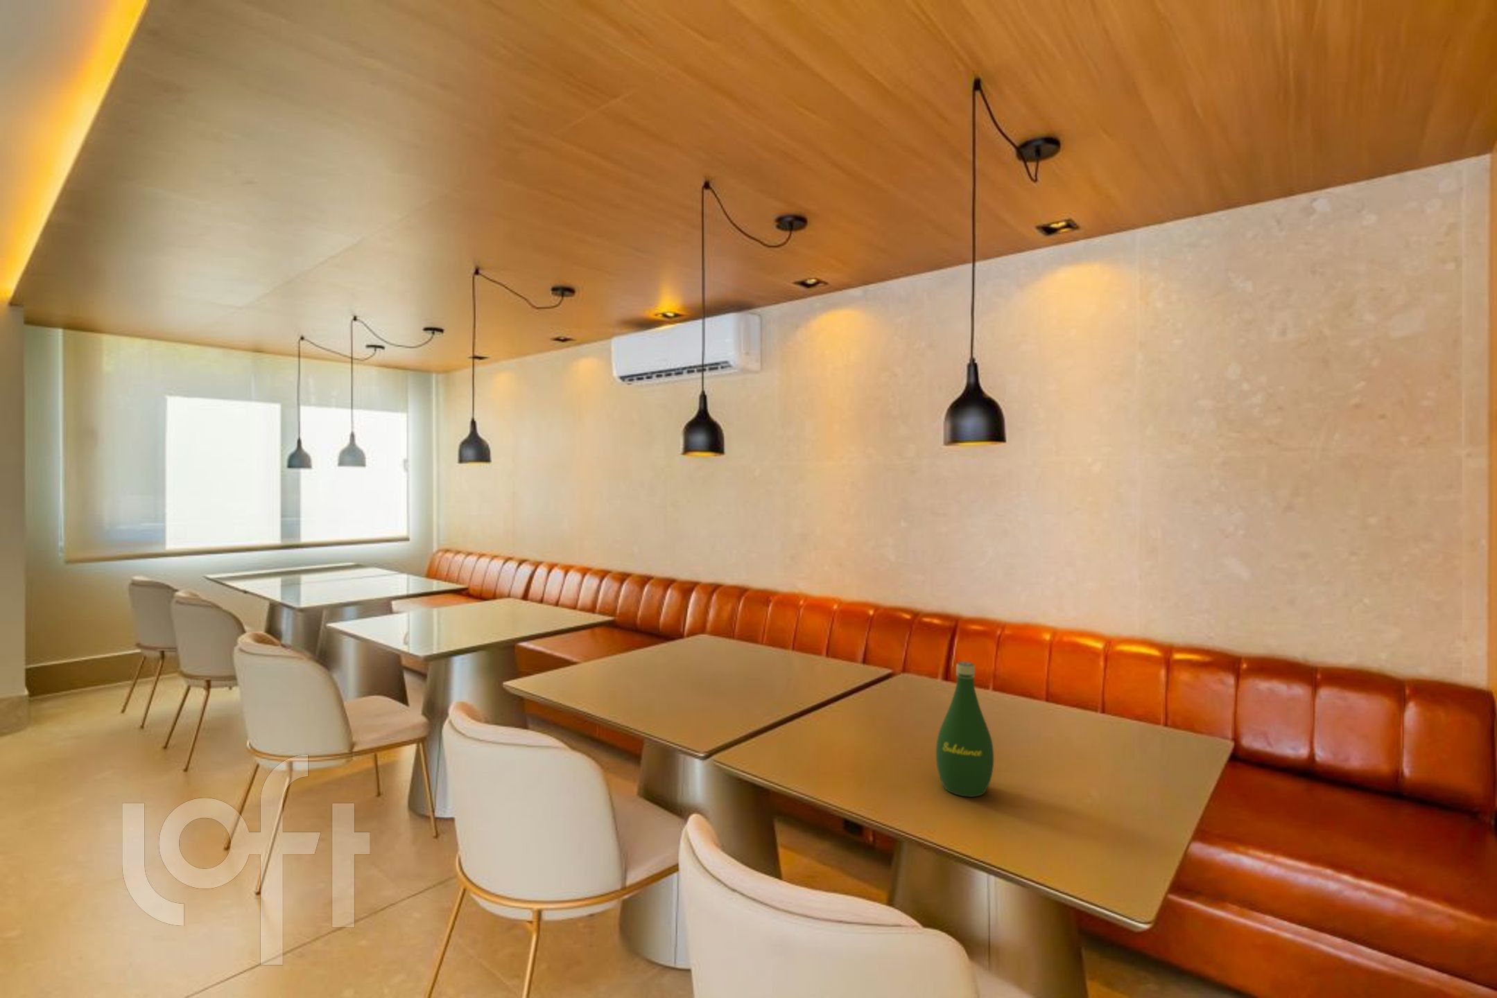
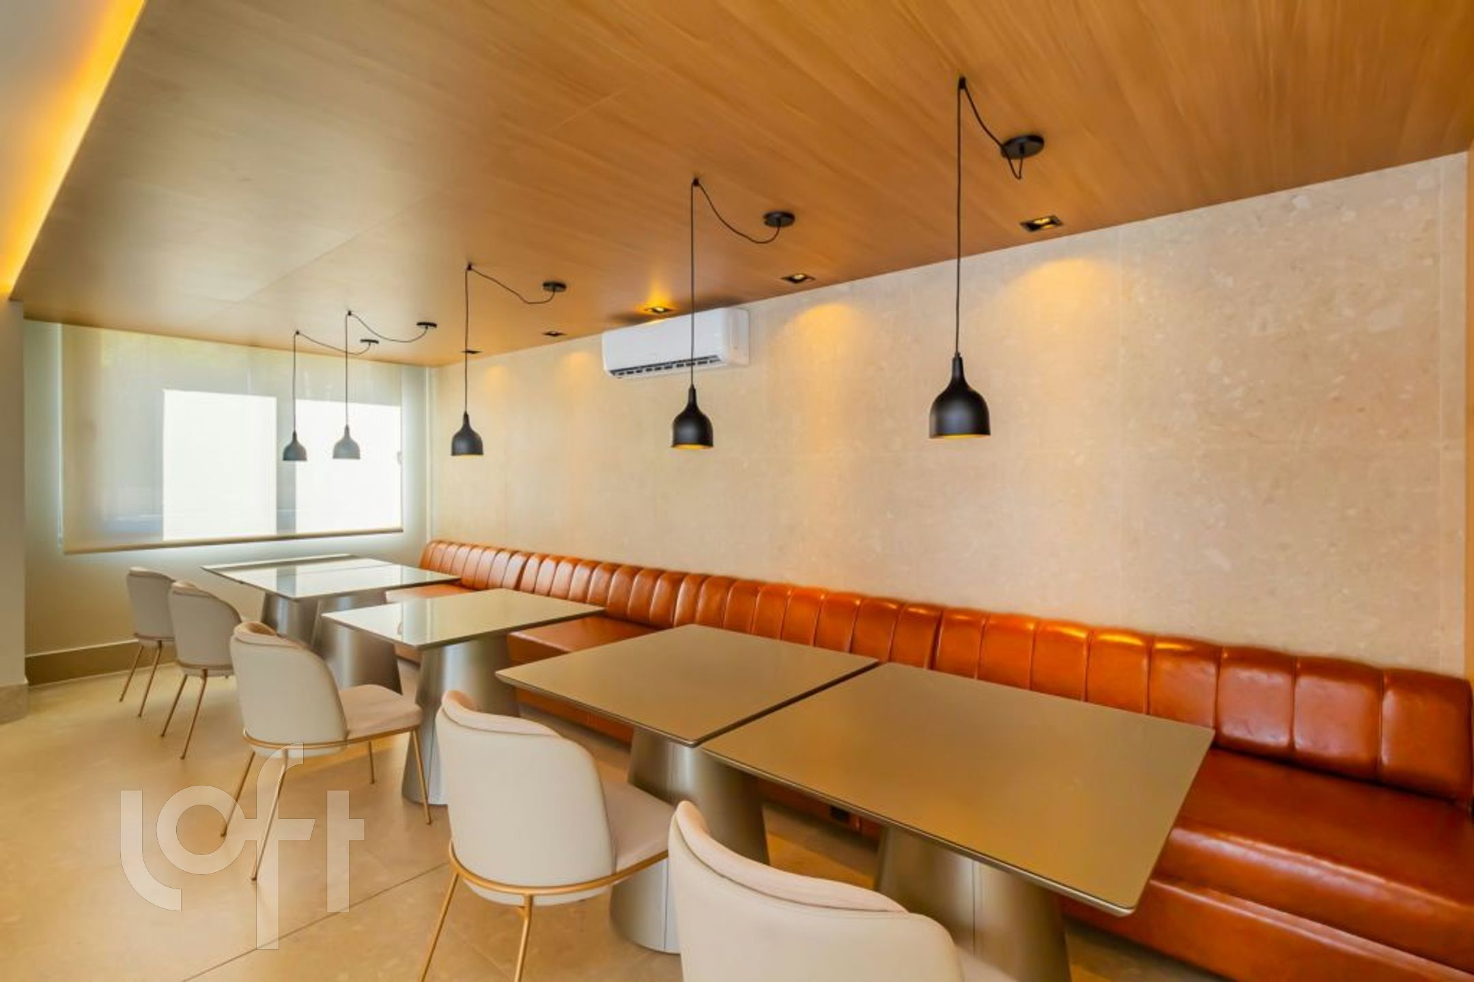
- bottle (965, 725)
